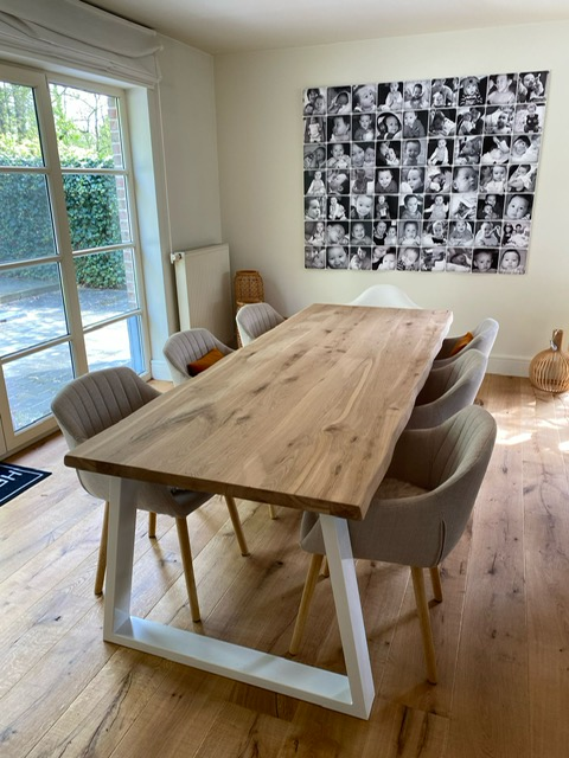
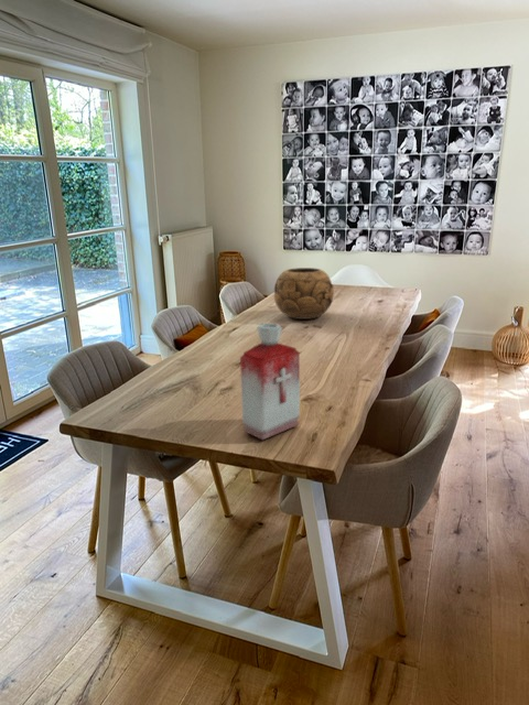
+ bottle (270, 379)
+ decorative bowl (303, 293)
